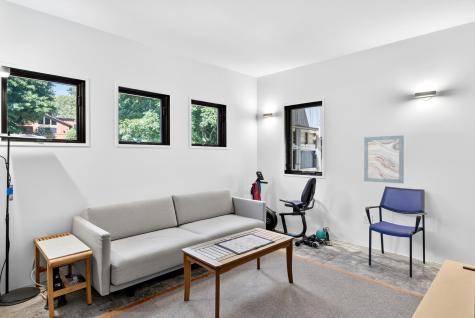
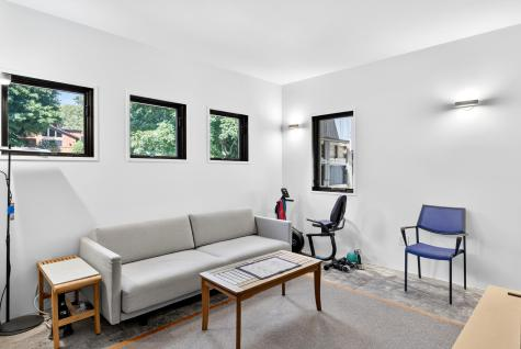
- wall art (383, 159)
